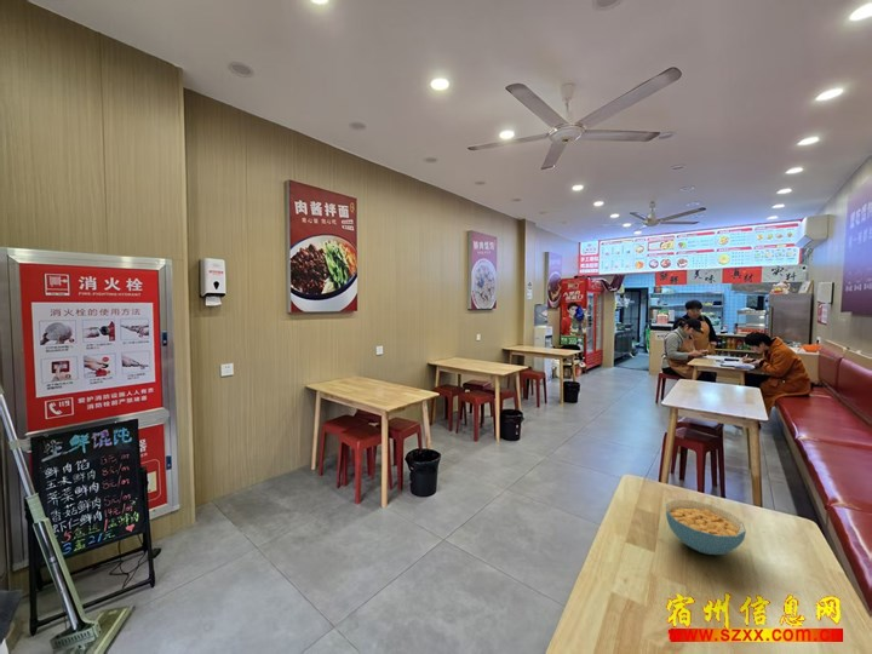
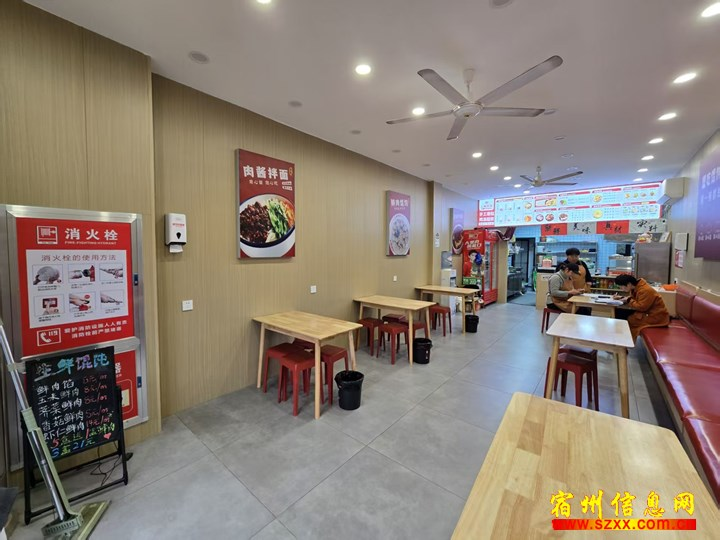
- cereal bowl (702, 532)
